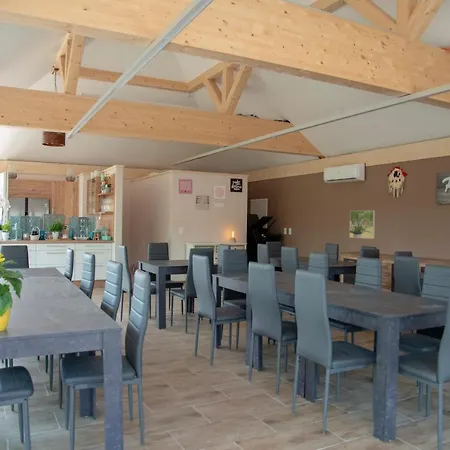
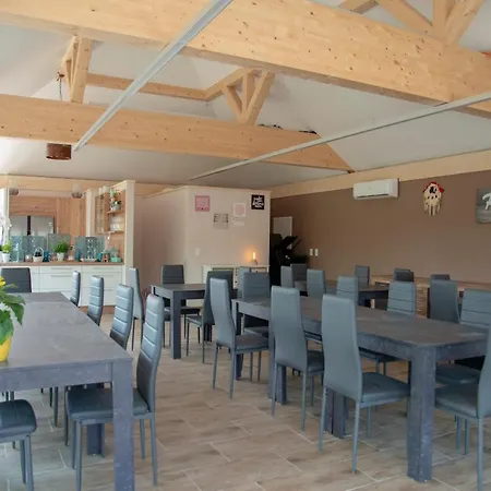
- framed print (361, 224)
